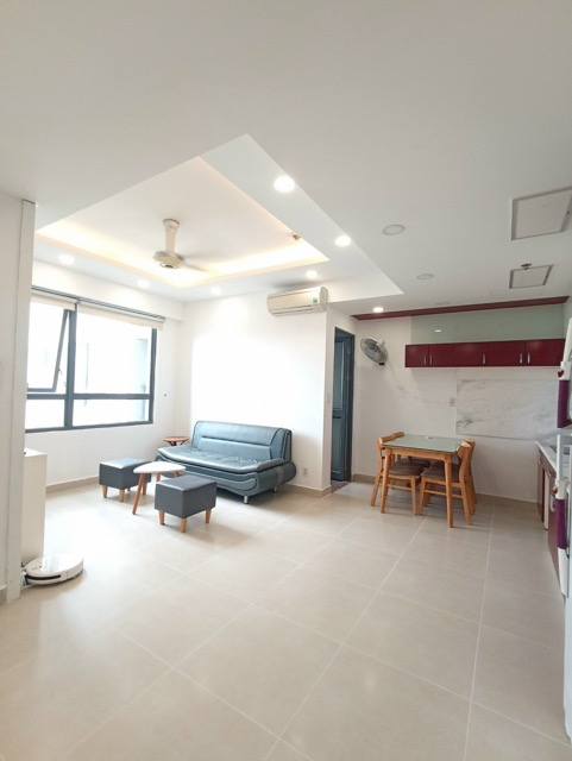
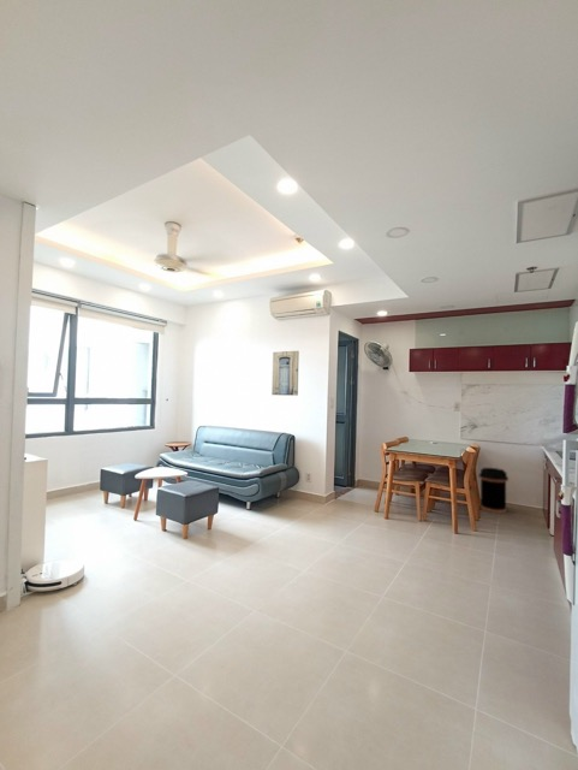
+ trash can (493, 488)
+ wall art (285, 373)
